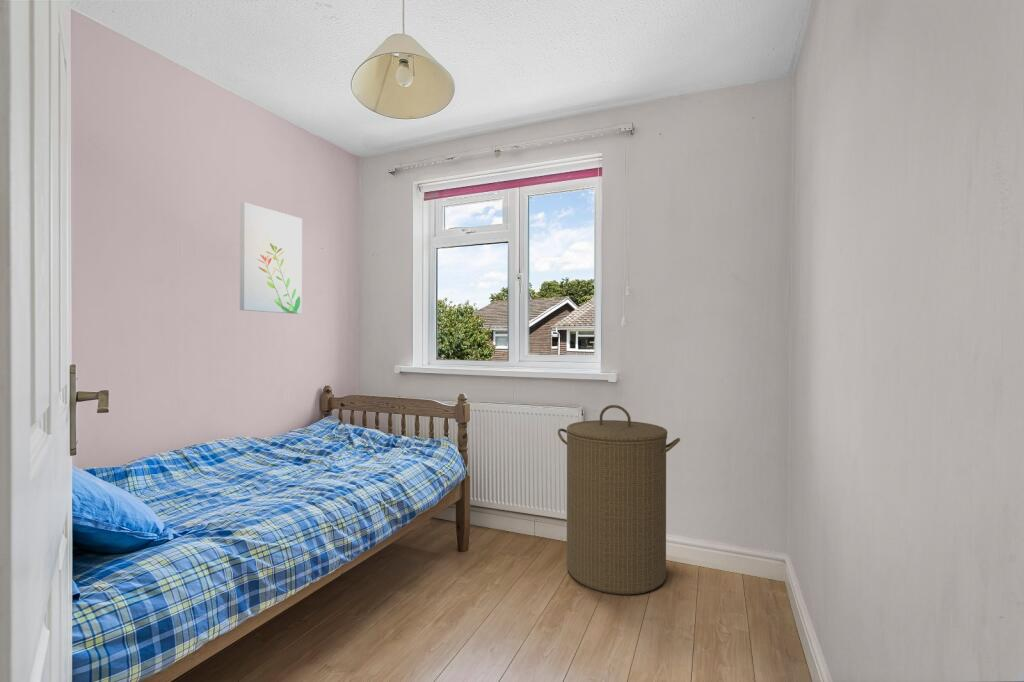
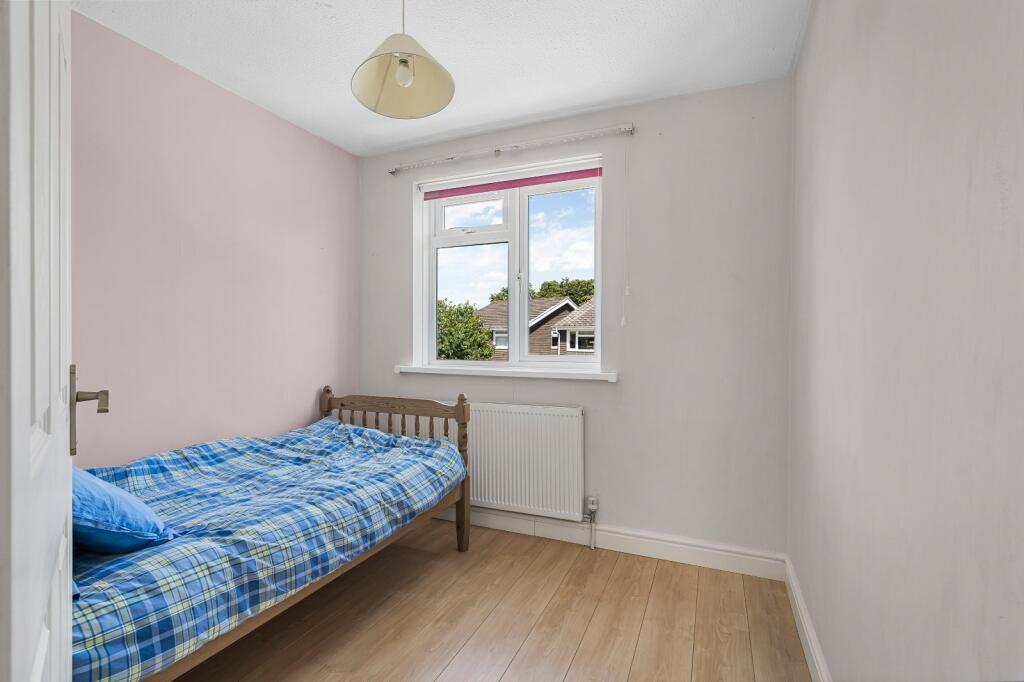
- laundry hamper (615, 487)
- wall art (272, 261)
